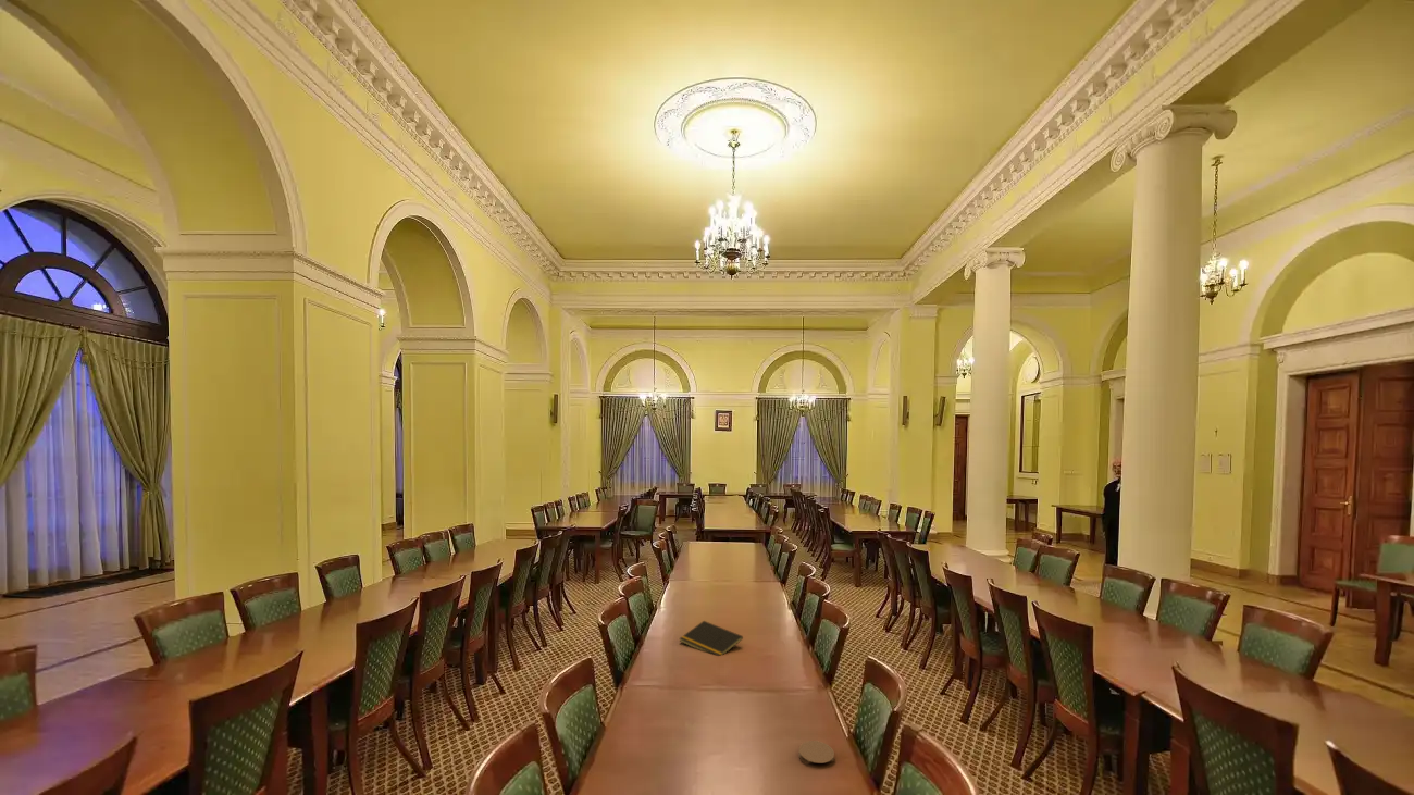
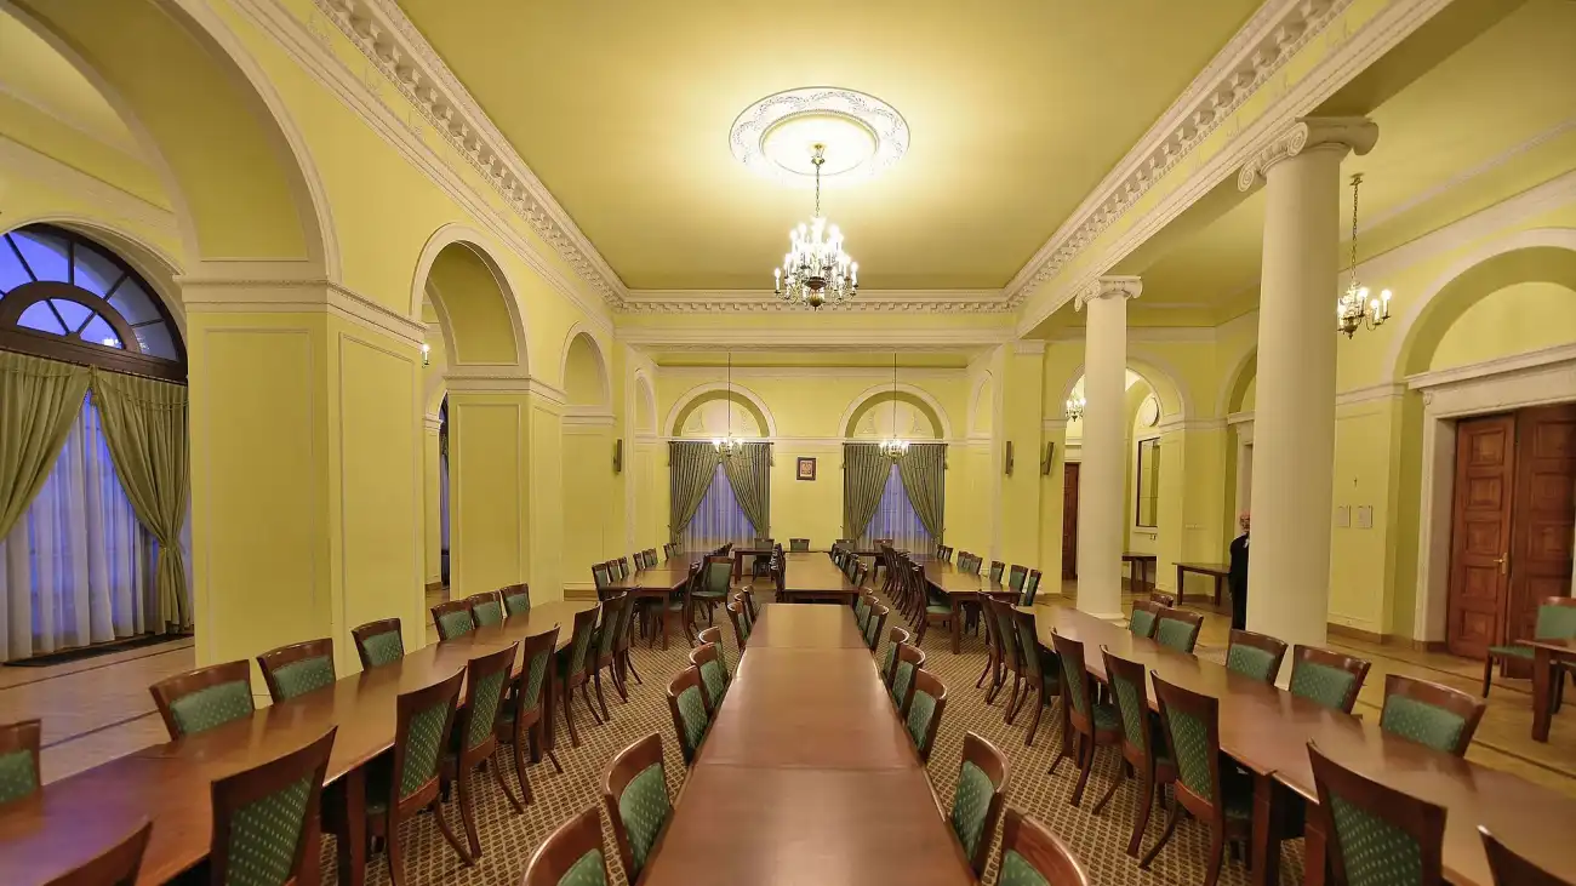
- coaster (816, 754)
- notepad (710, 638)
